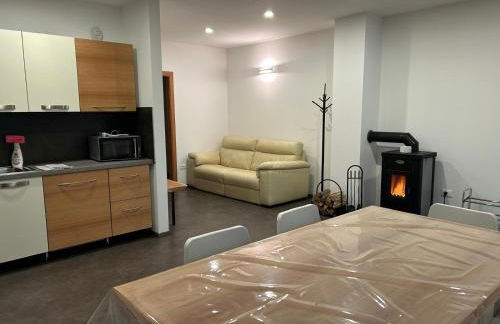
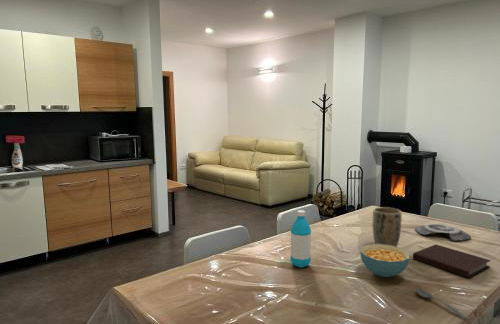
+ water bottle (300, 238)
+ soupspoon (439, 300)
+ cereal bowl (383, 263)
+ notebook (450, 259)
+ plate (441, 230)
+ plant pot (386, 229)
